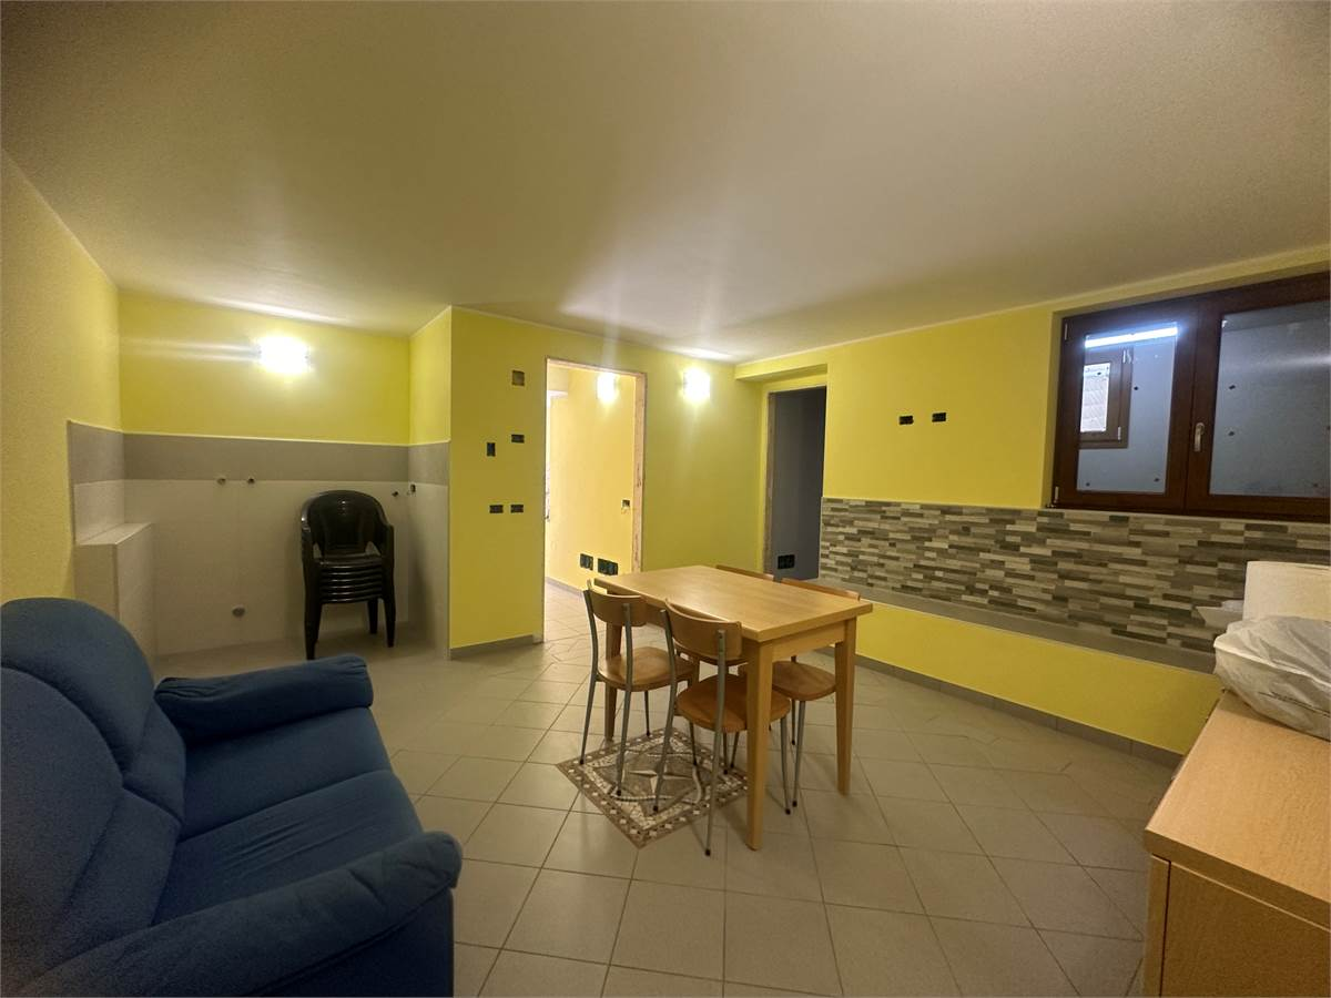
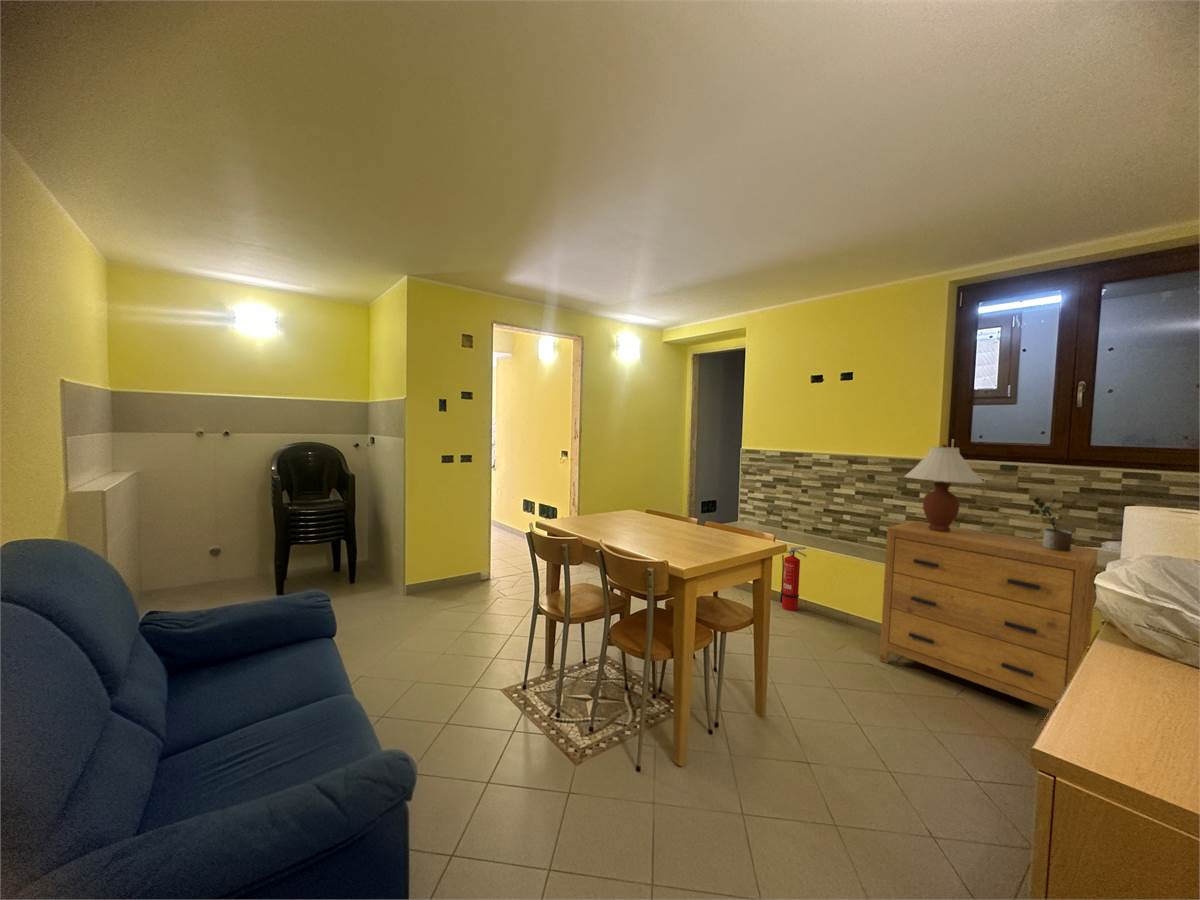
+ potted plant (1051, 522)
+ table lamp (942, 487)
+ dresser (978, 610)
+ fire extinguisher (793, 576)
